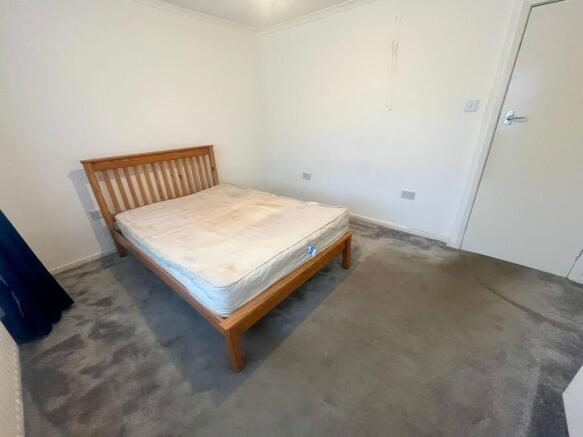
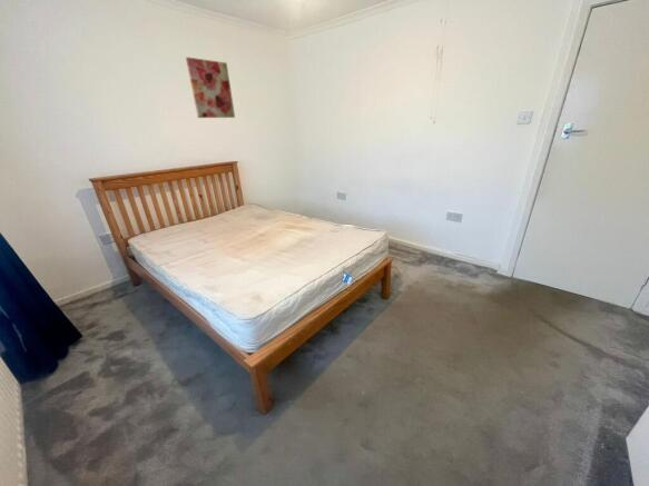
+ wall art (212, 90)
